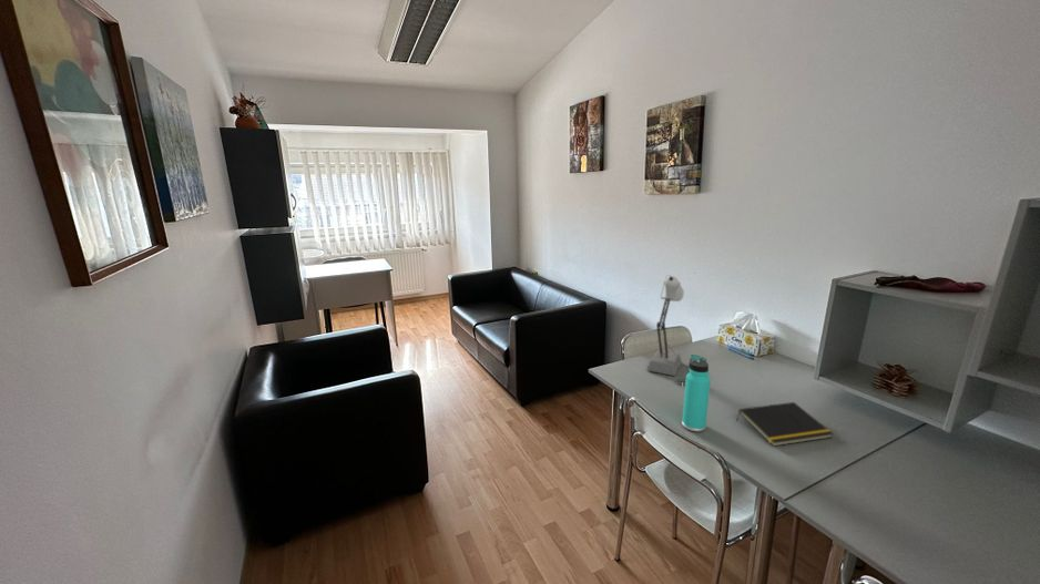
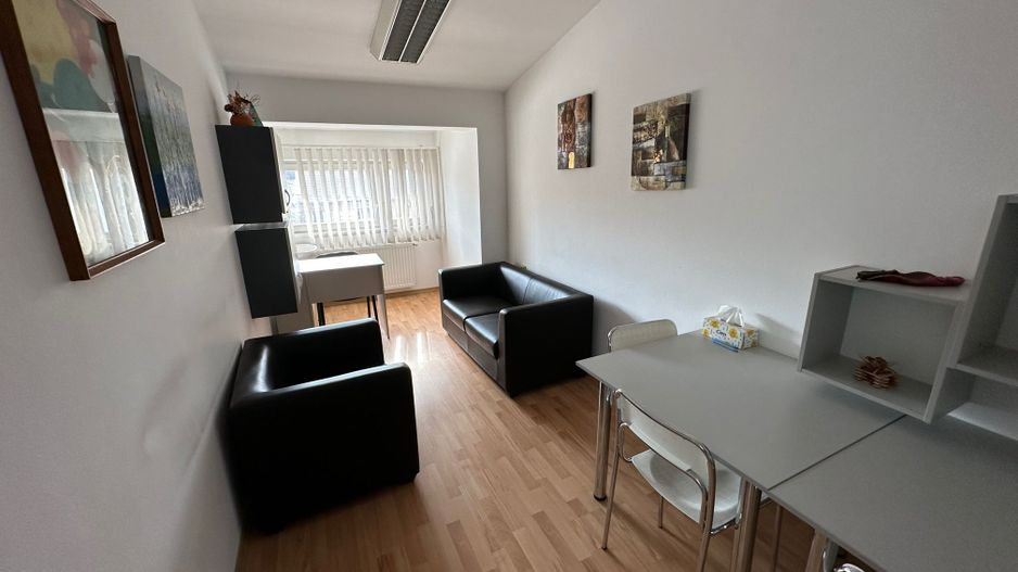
- desk lamp (664, 324)
- thermos bottle (696, 392)
- notepad (784, 422)
